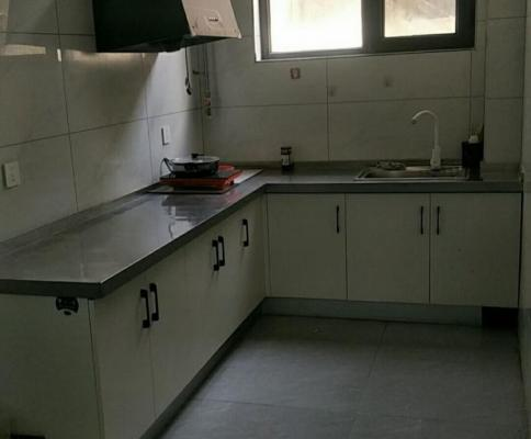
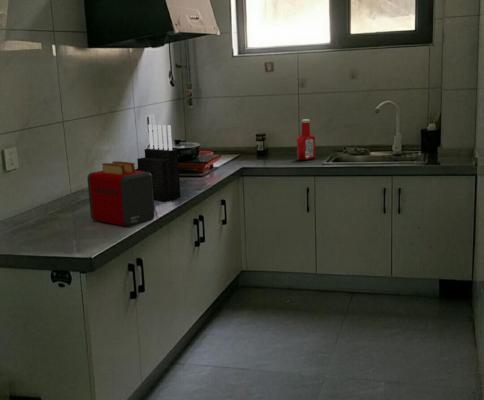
+ knife block (155, 162)
+ toaster (120, 191)
+ soap bottle (306, 139)
